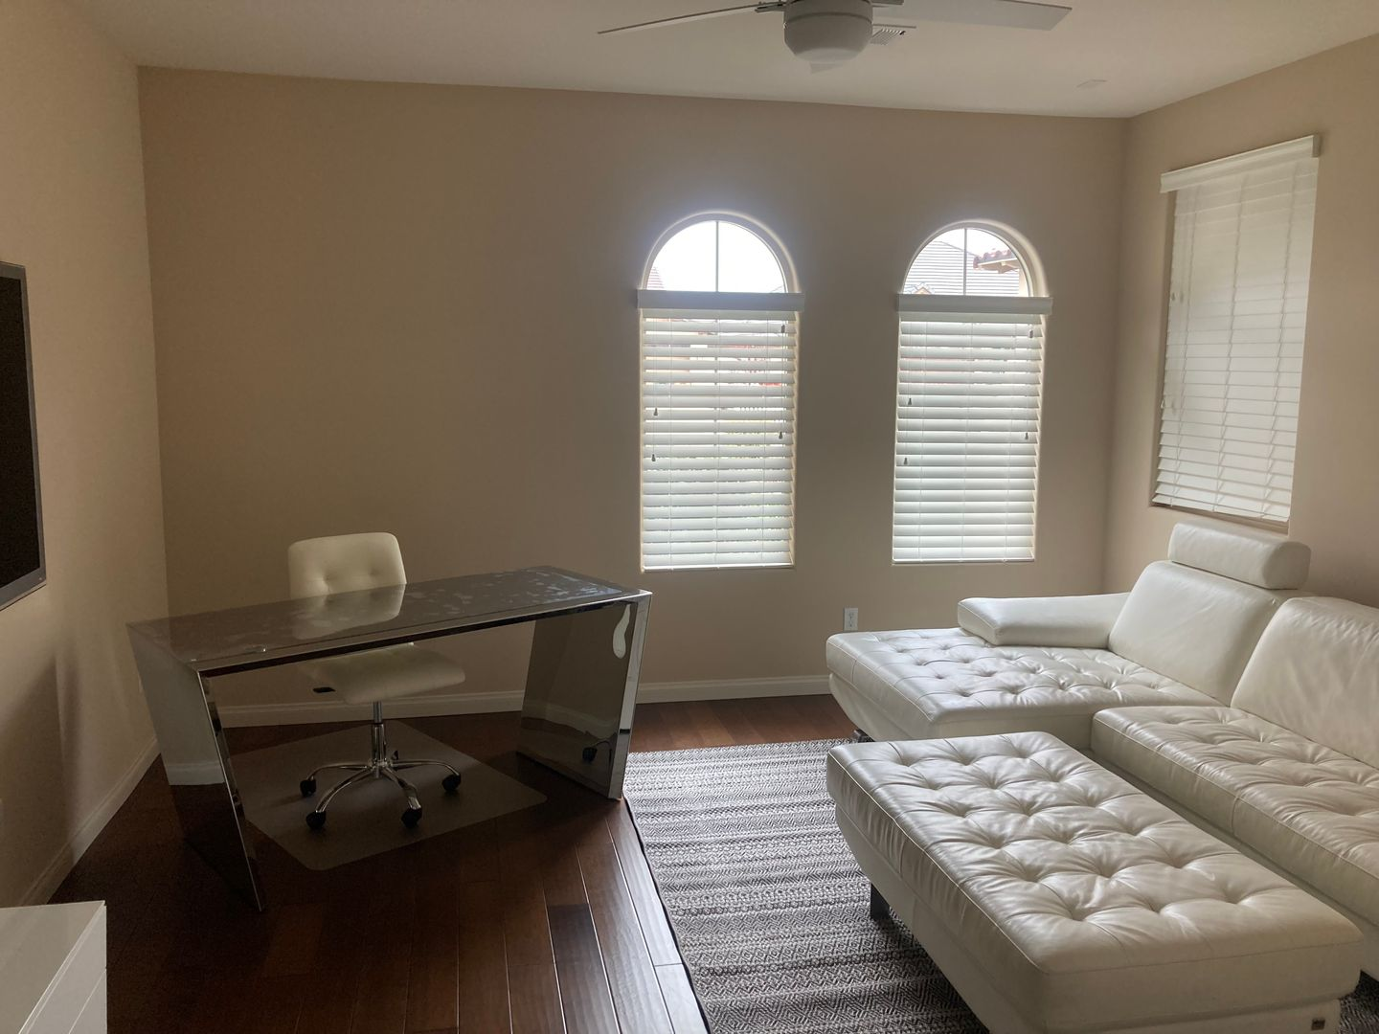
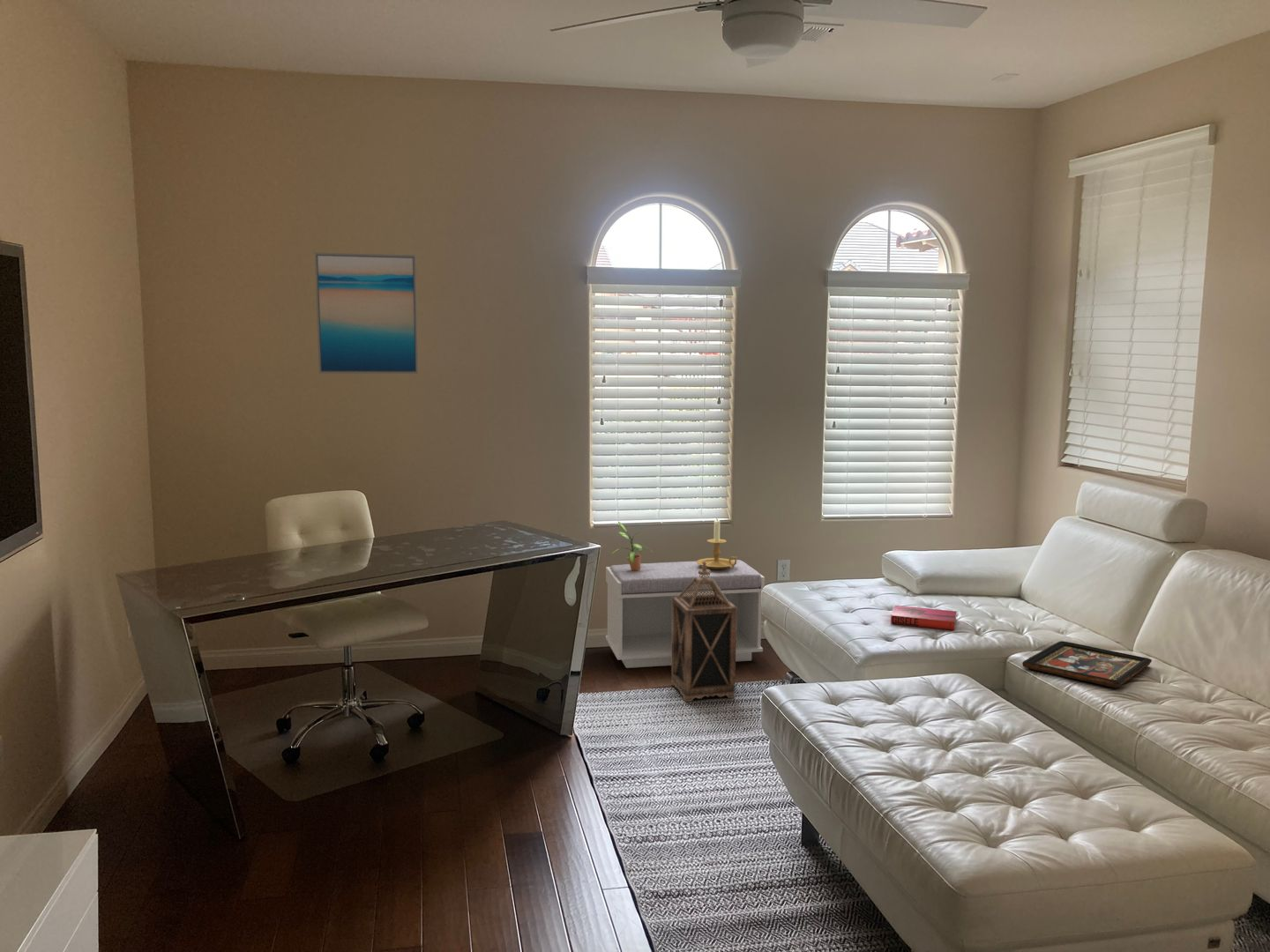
+ decorative tray (1087, 663)
+ potted plant (635, 544)
+ hardback book (923, 617)
+ candle holder (716, 542)
+ lantern (703, 627)
+ wall art (367, 314)
+ bench (671, 611)
